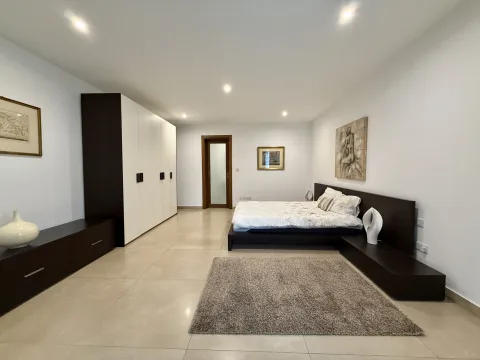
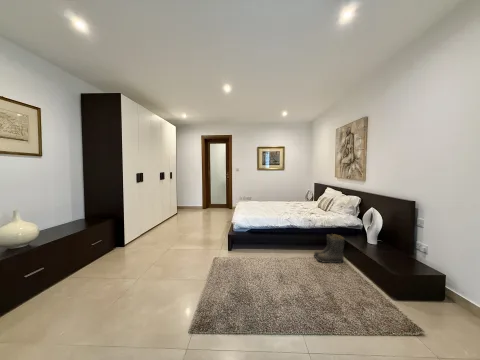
+ boots (328, 247)
